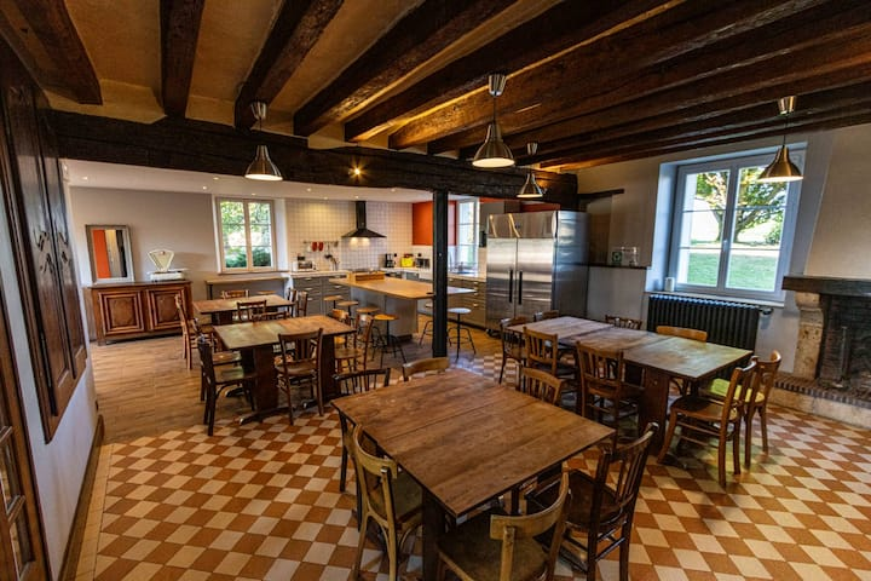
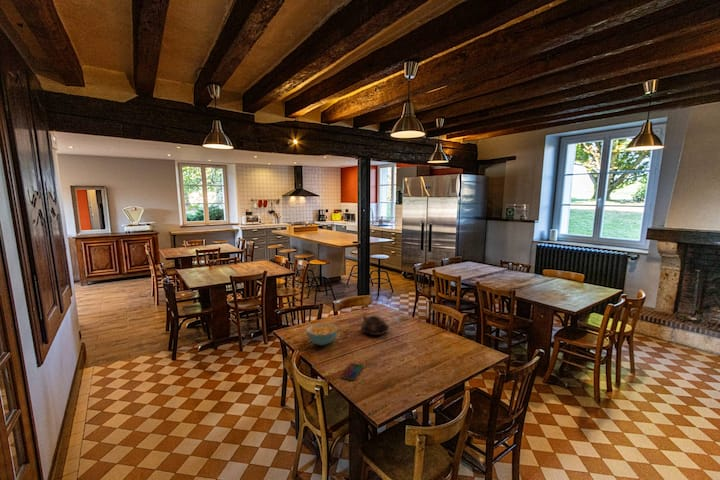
+ teapot (374, 324)
+ cereal bowl (322, 336)
+ smartphone (352, 371)
